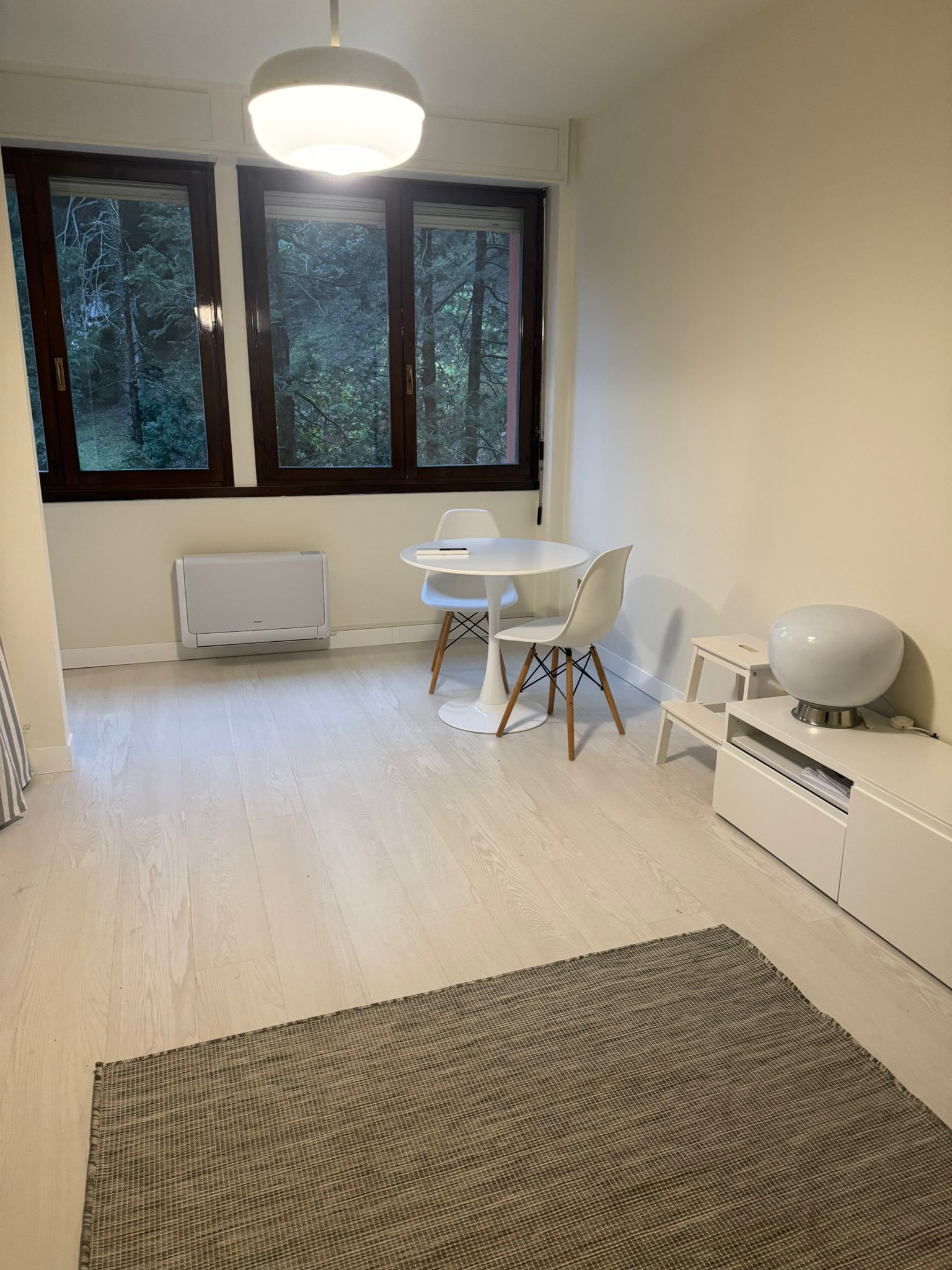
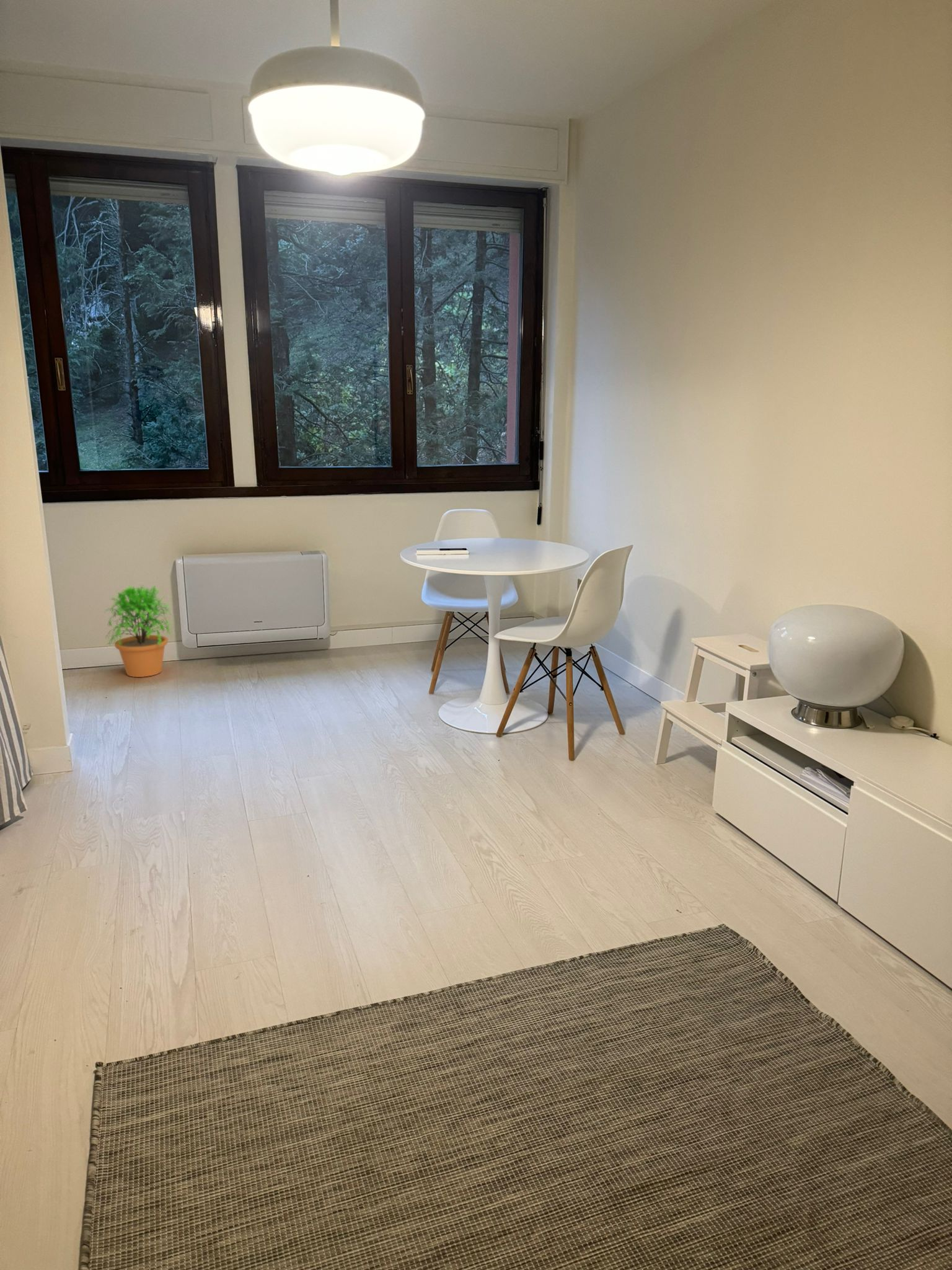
+ potted plant (139, 628)
